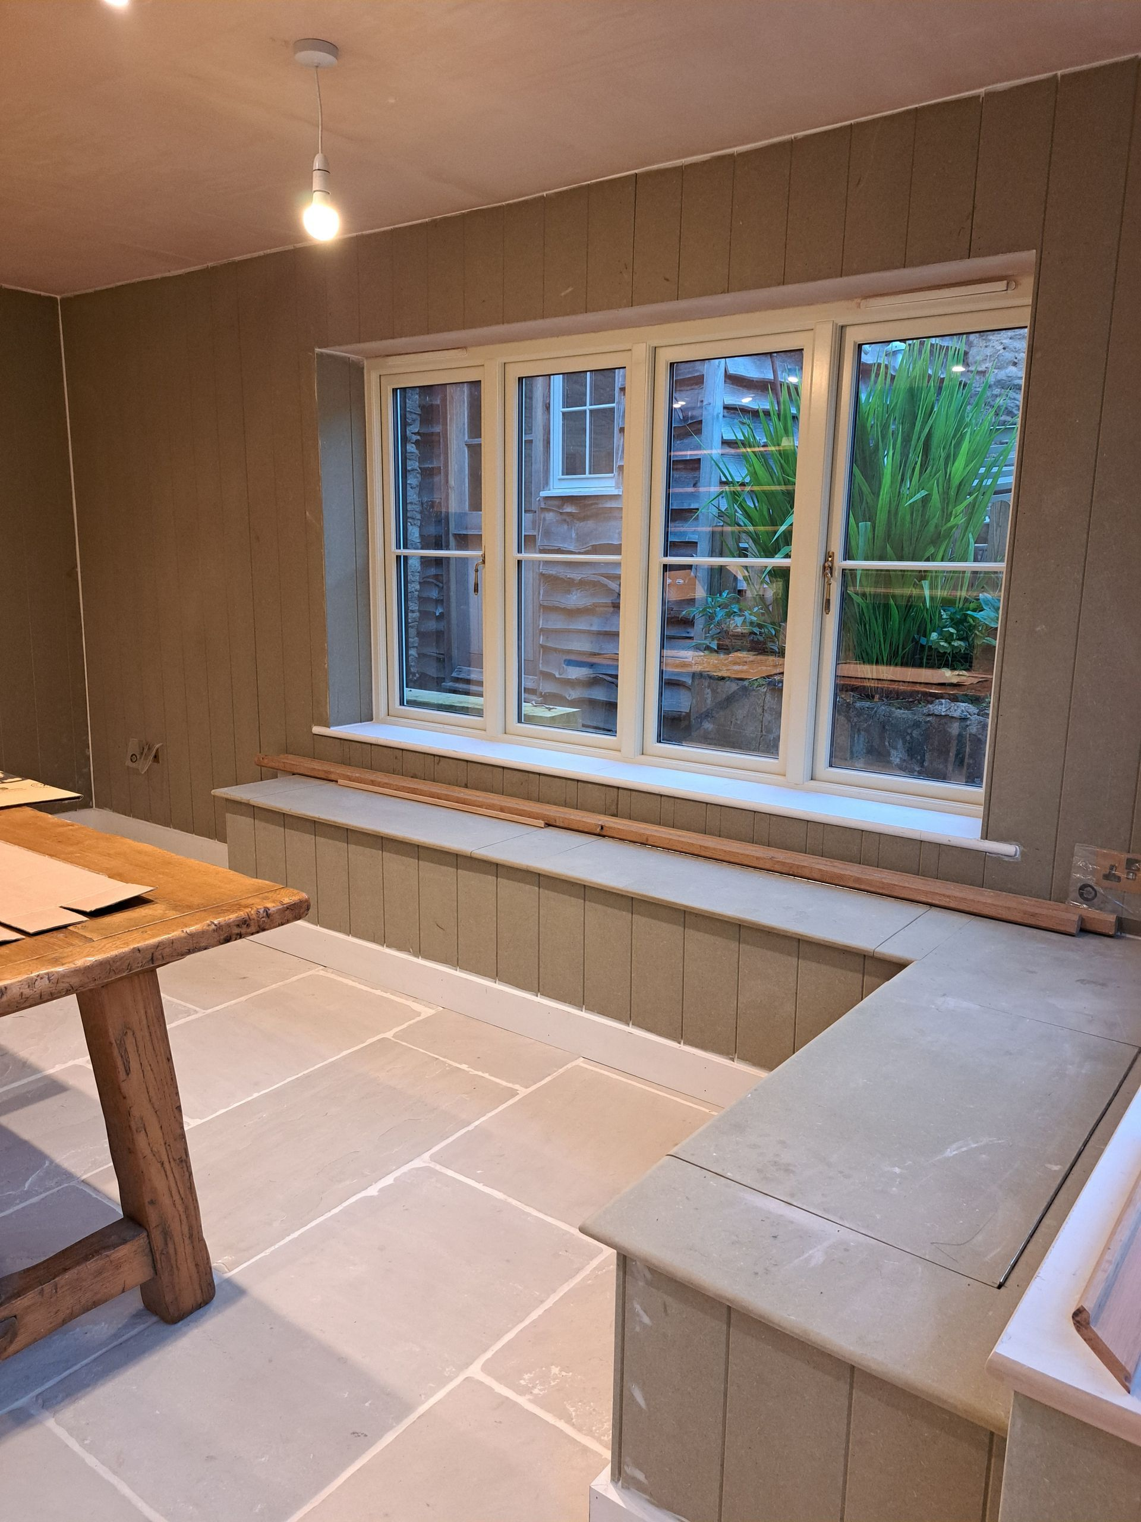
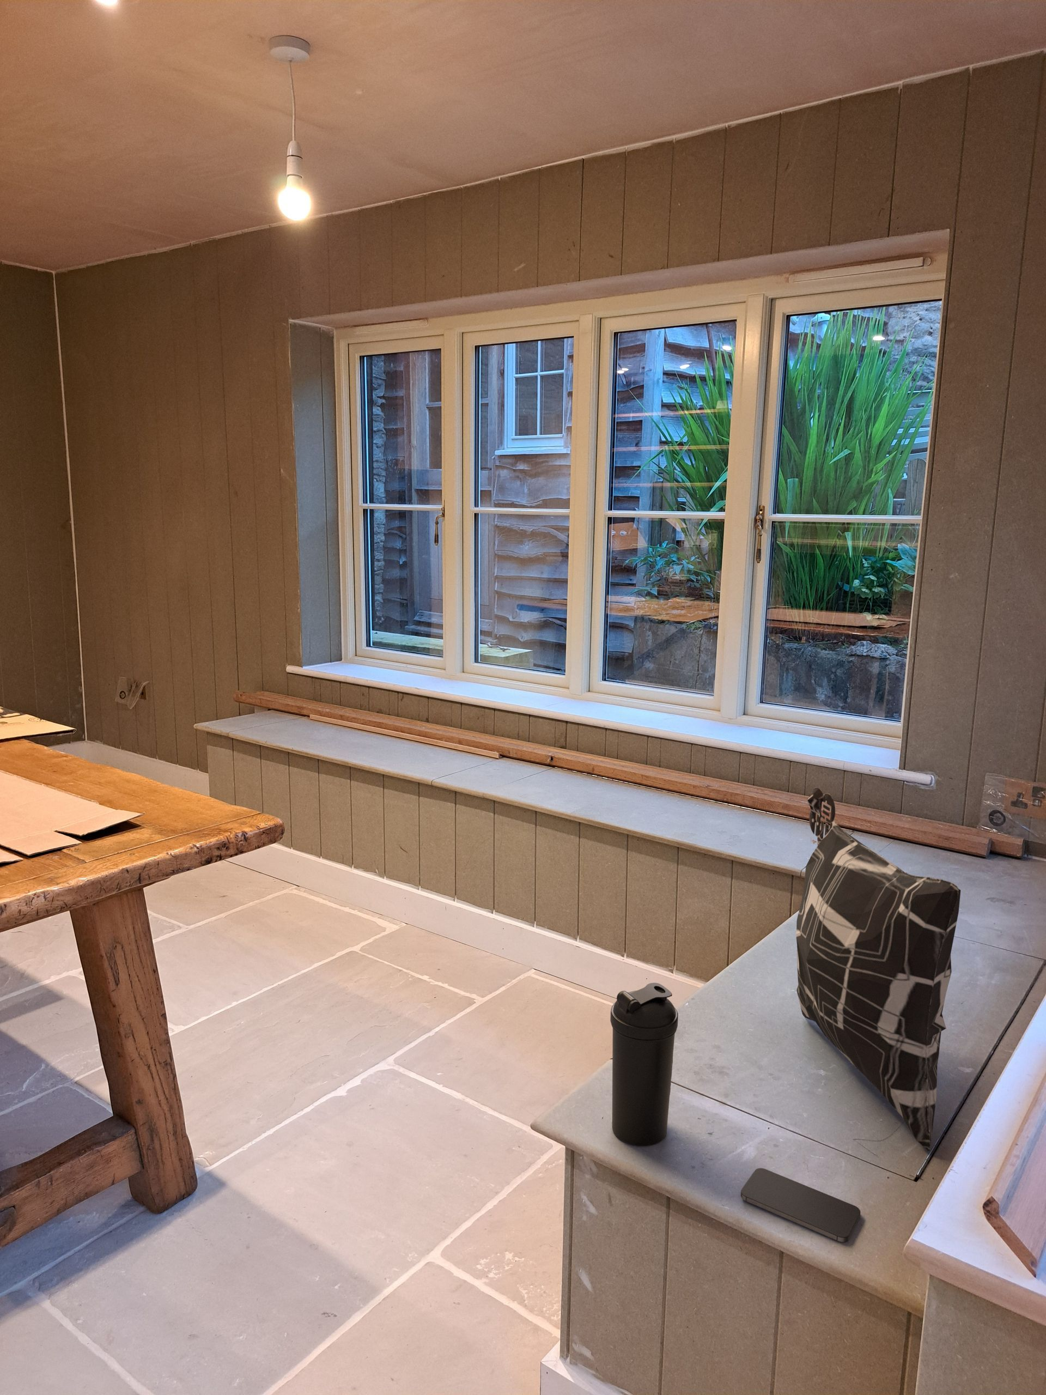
+ water bottle (642, 1061)
+ decorative pillow (865, 949)
+ smartphone (799, 1203)
